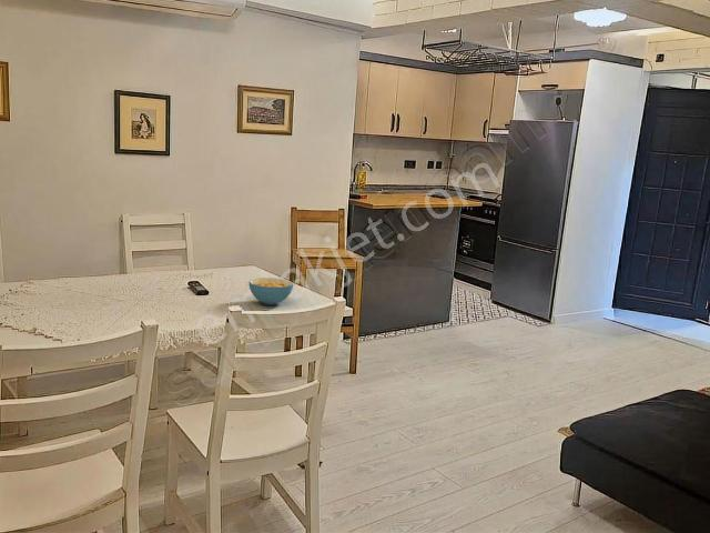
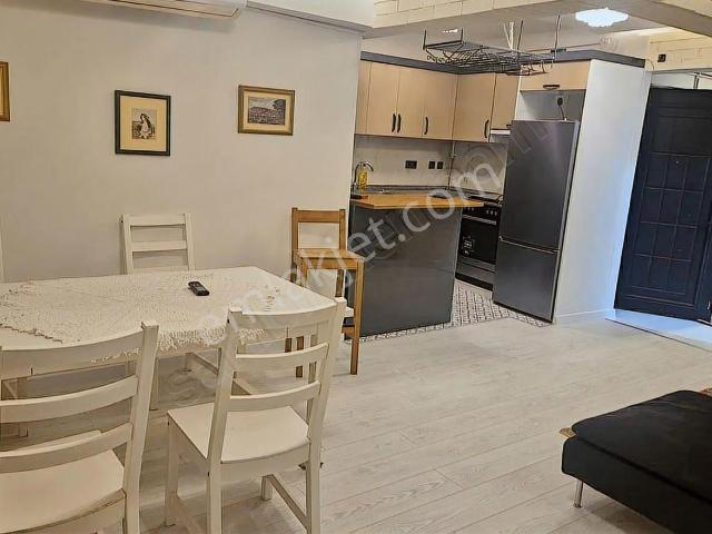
- cereal bowl (271, 292)
